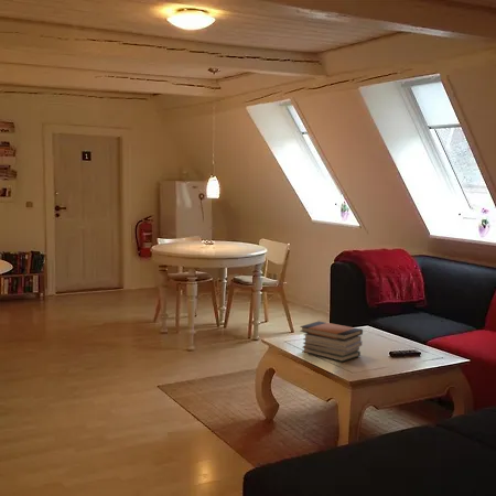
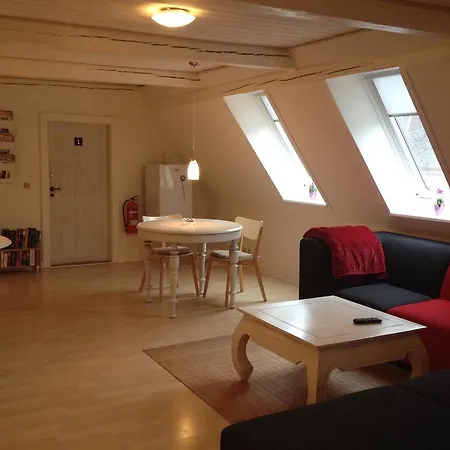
- book stack (331, 341)
